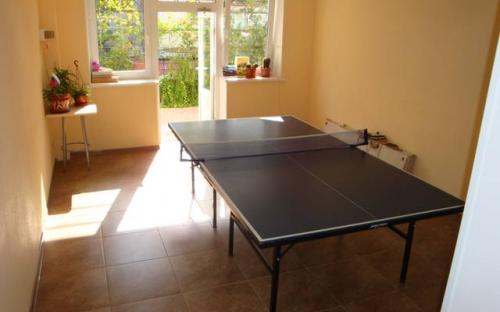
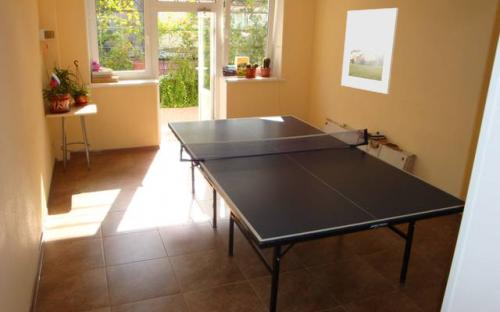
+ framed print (367, 50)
